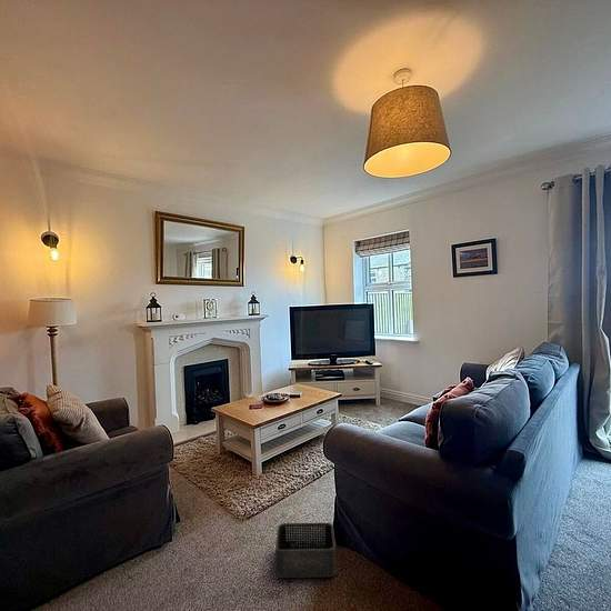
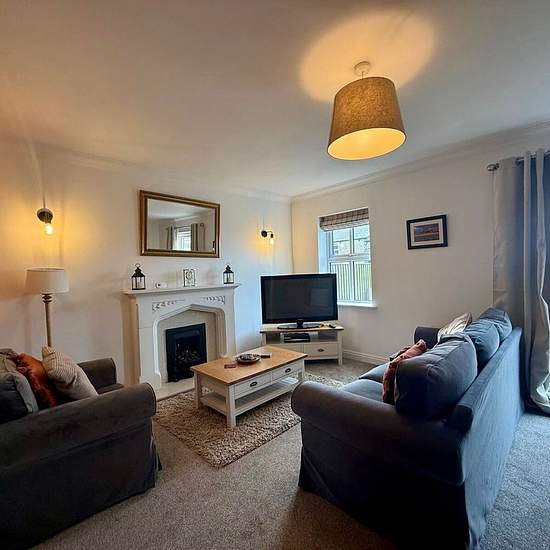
- storage bin (306, 549)
